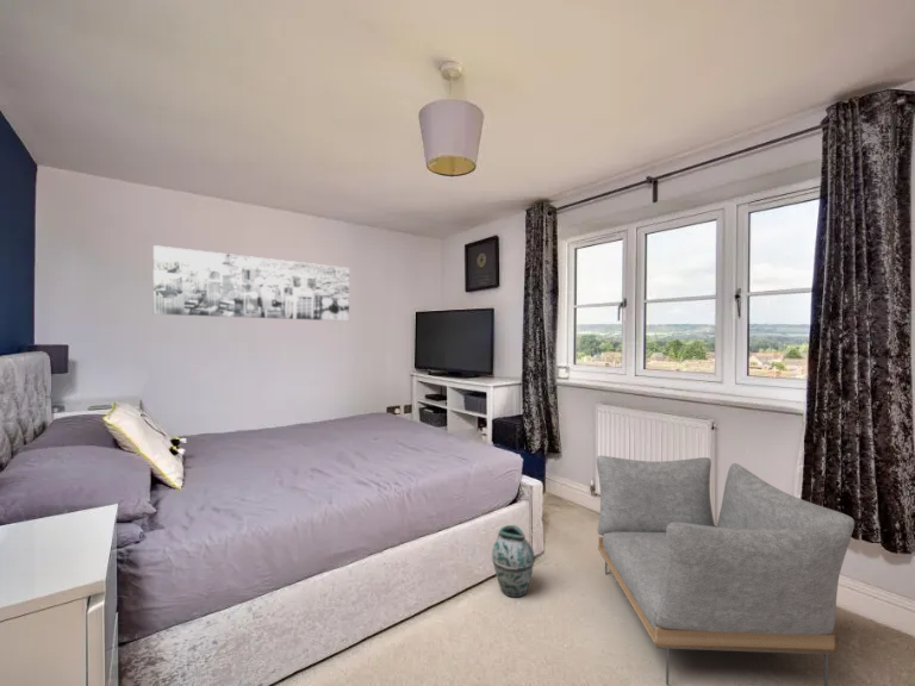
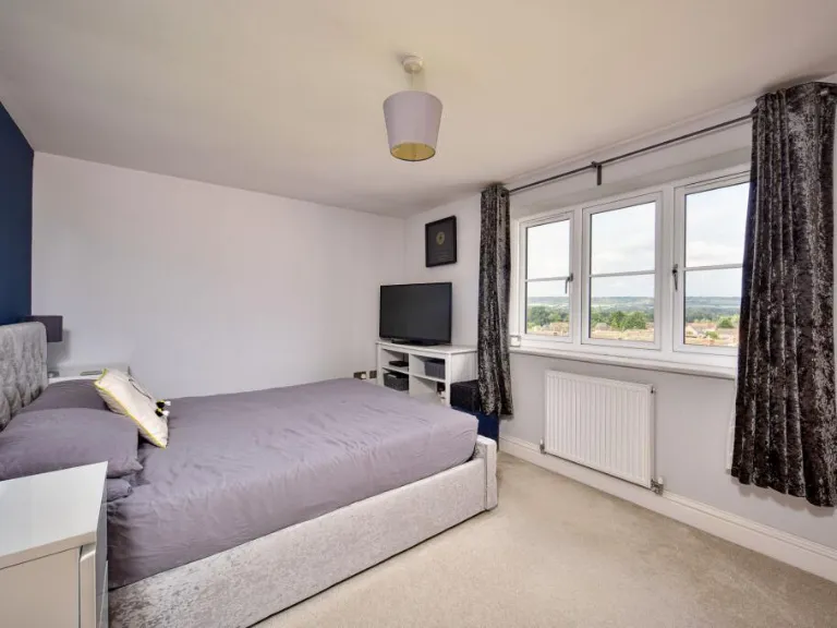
- vase (512, 560)
- wall art (263, 288)
- armchair (704, 551)
